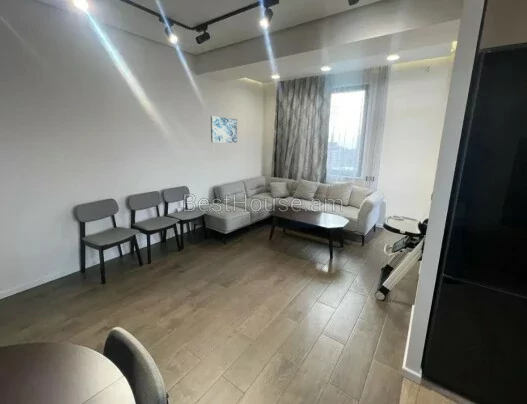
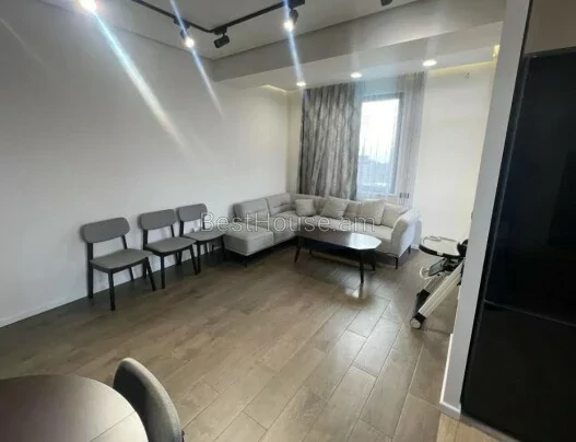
- wall art (224, 130)
